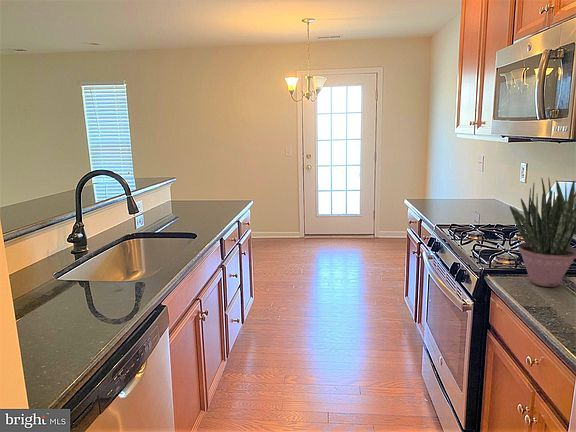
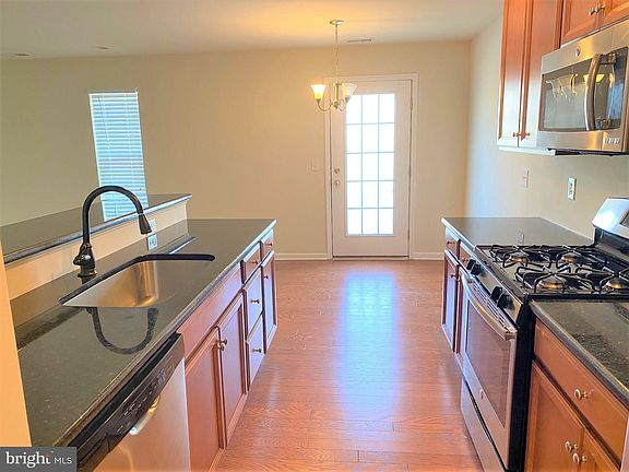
- potted plant (544, 230)
